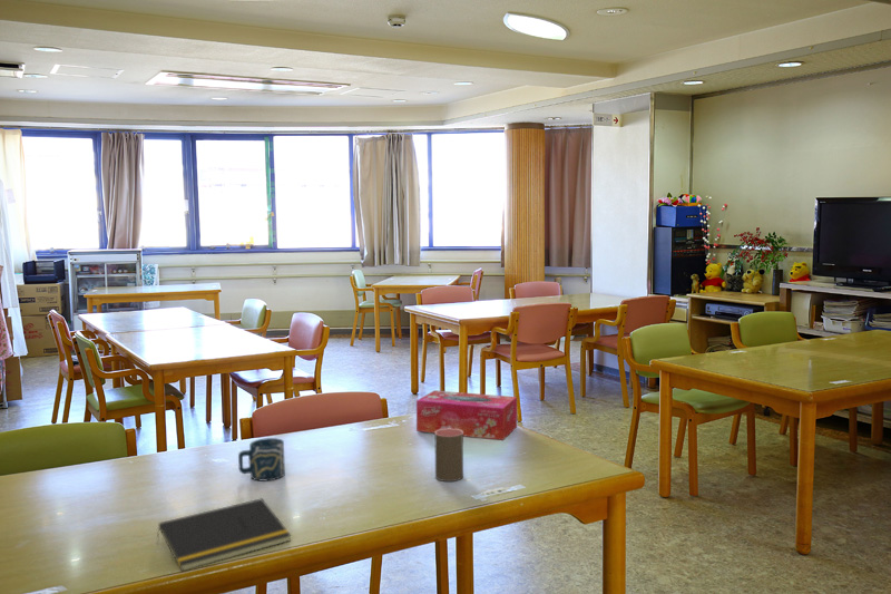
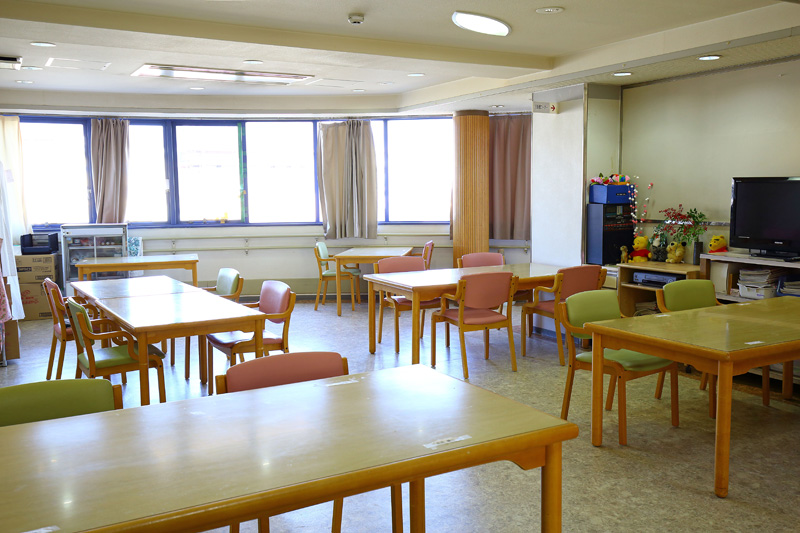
- tissue box (467, 413)
- cup (261, 459)
- notepad (225, 532)
- cup (449, 454)
